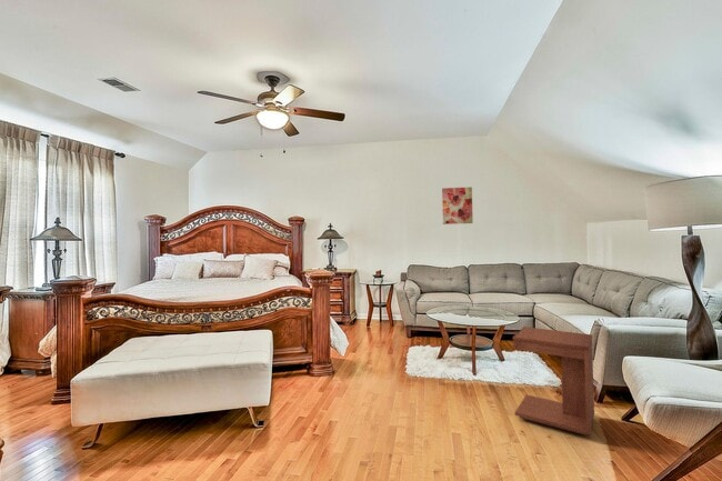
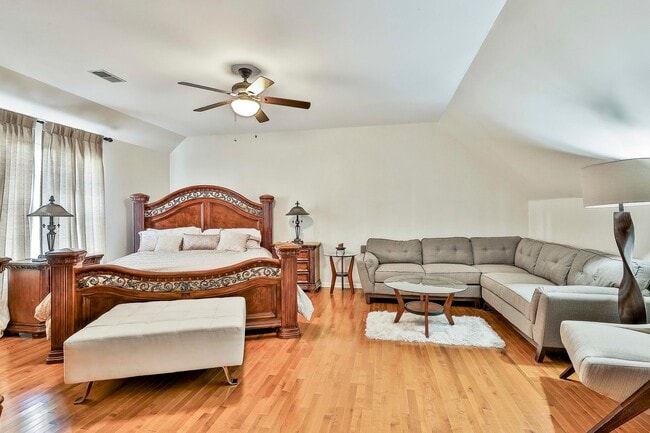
- wall art (457, 206)
- side table (562, 377)
